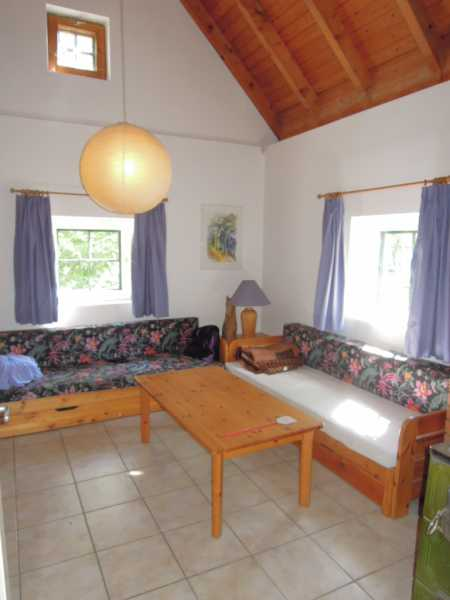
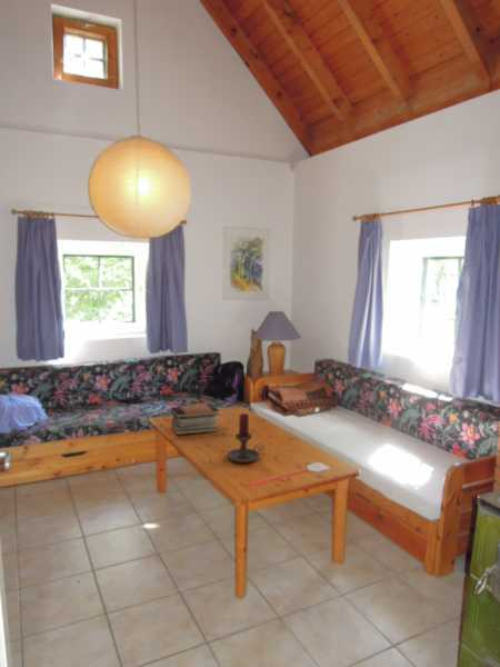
+ book stack (194, 419)
+ candle holder (247, 435)
